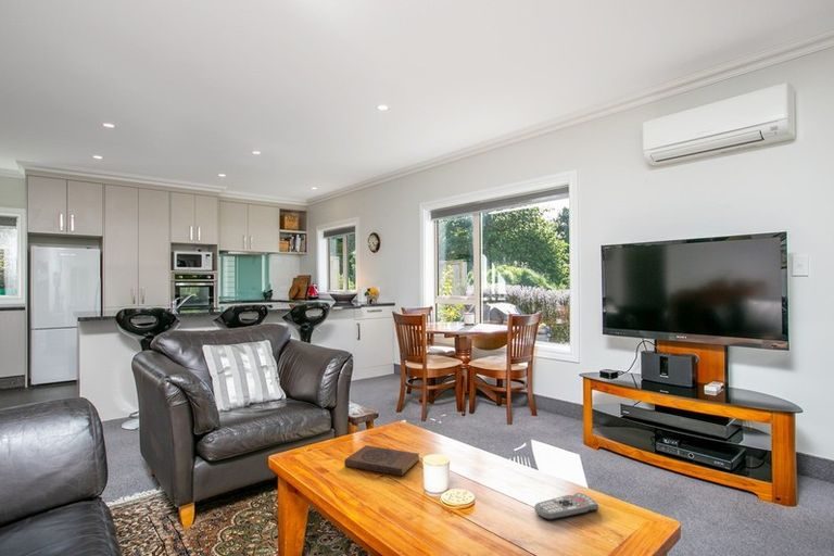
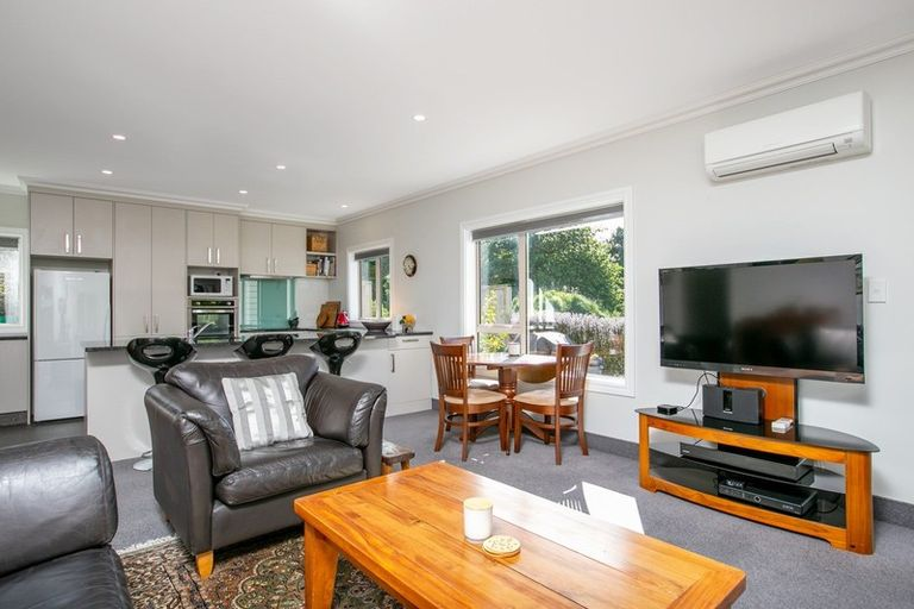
- remote control (565, 506)
- book (382, 459)
